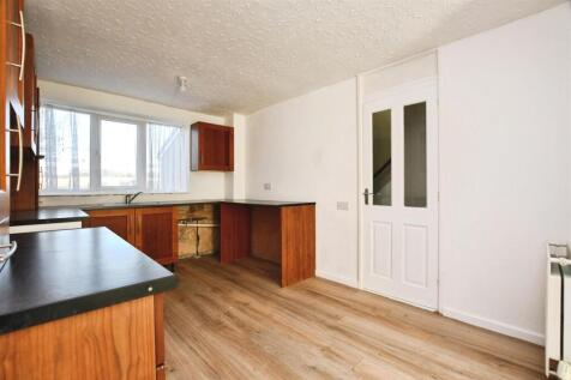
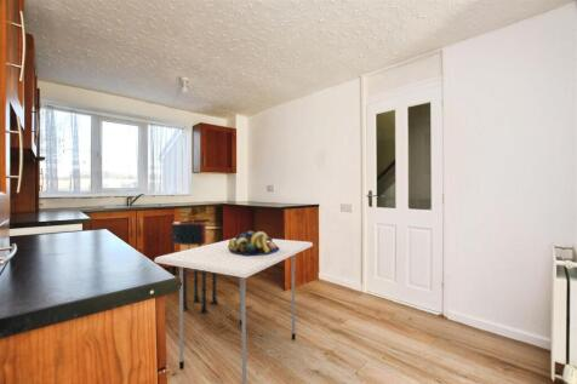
+ dining table (244, 299)
+ stool (196, 269)
+ fruit bowl (255, 240)
